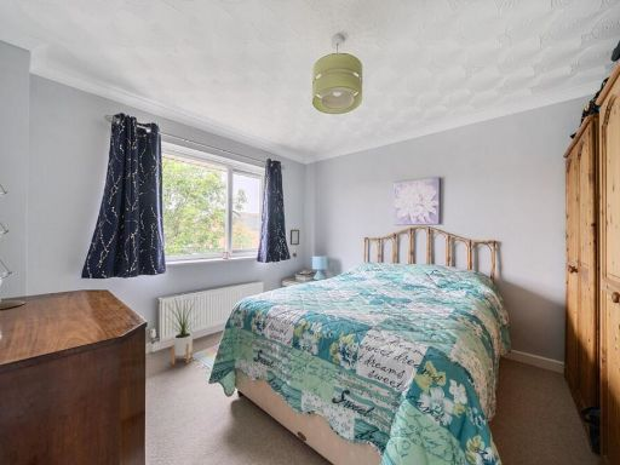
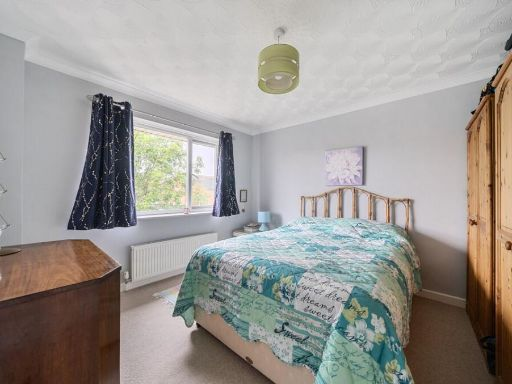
- house plant (183, 327)
